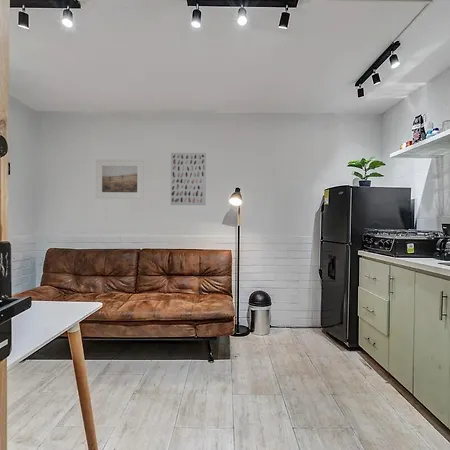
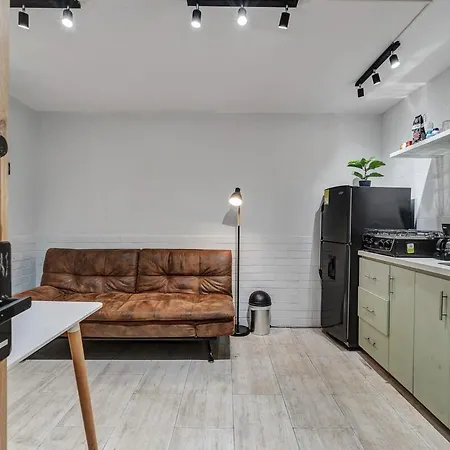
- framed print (119, 179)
- wall art (188, 179)
